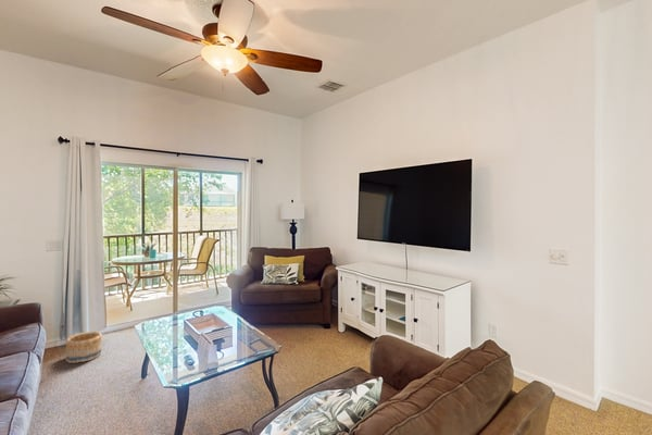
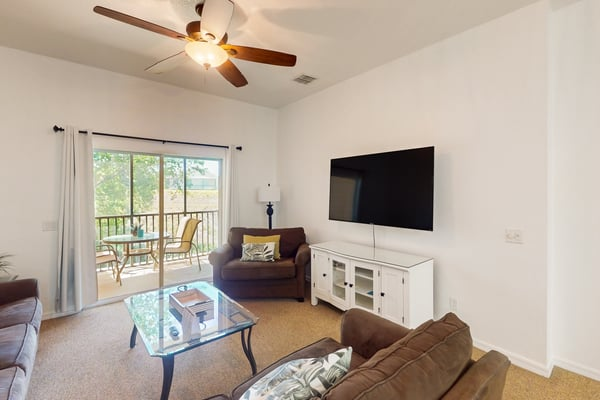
- basket (84, 346)
